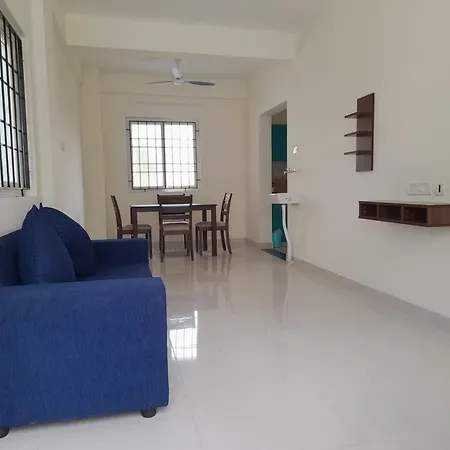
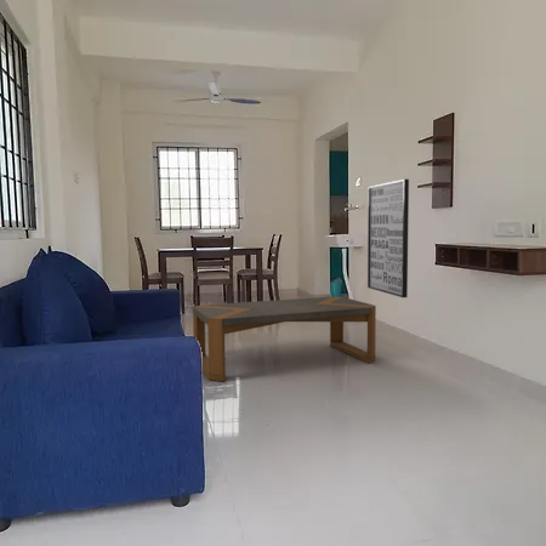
+ wall art (386, 238)
+ coffee table (283, 322)
